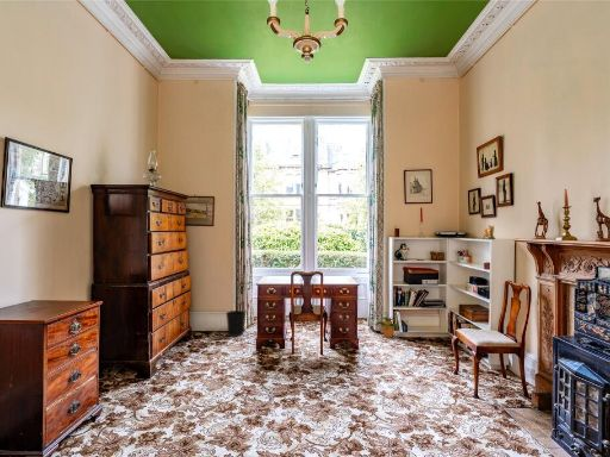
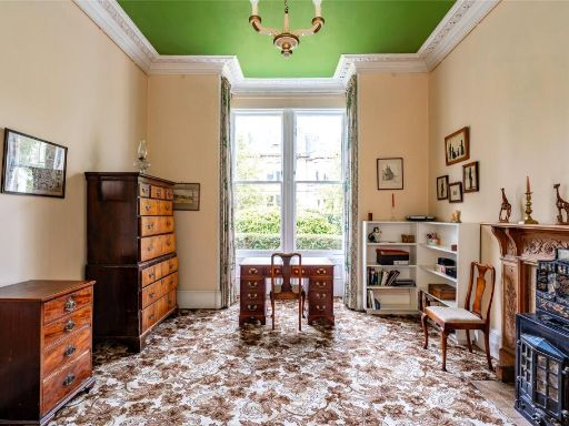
- wastebasket (235, 323)
- potted plant (386, 325)
